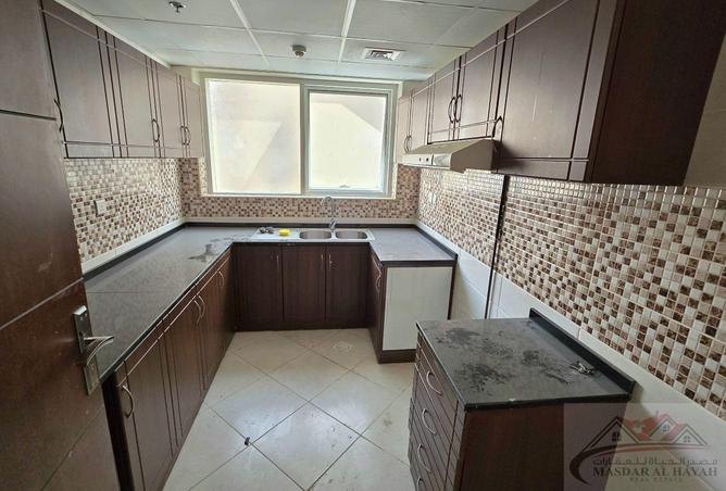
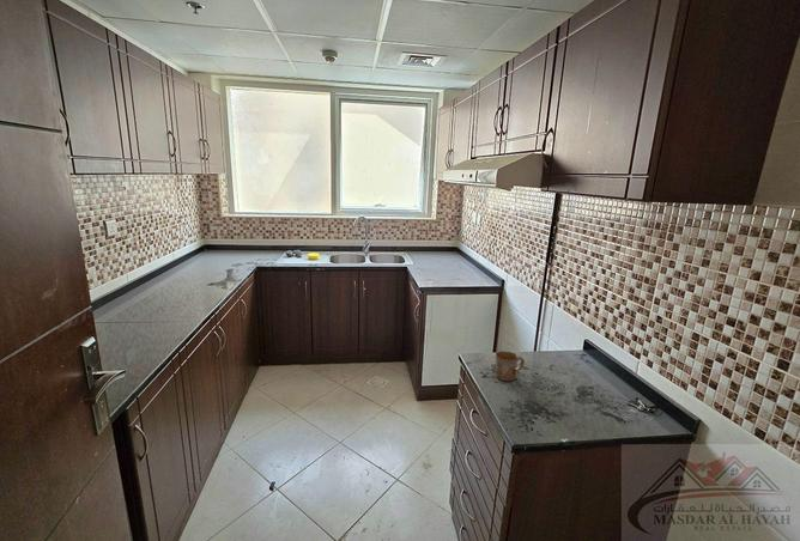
+ mug (509, 365)
